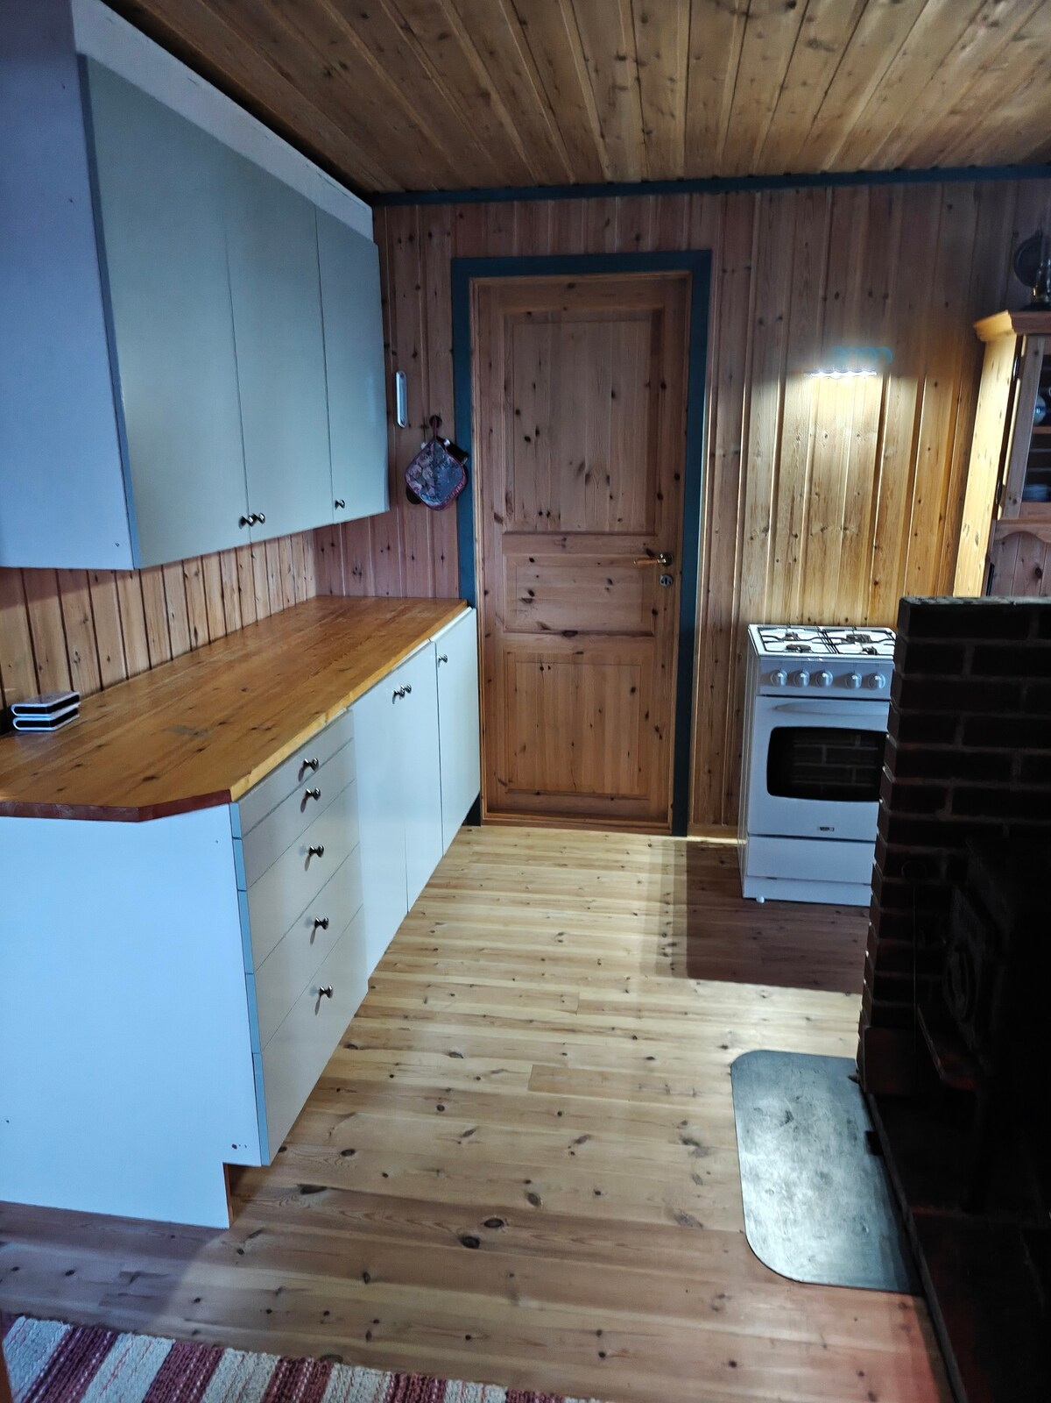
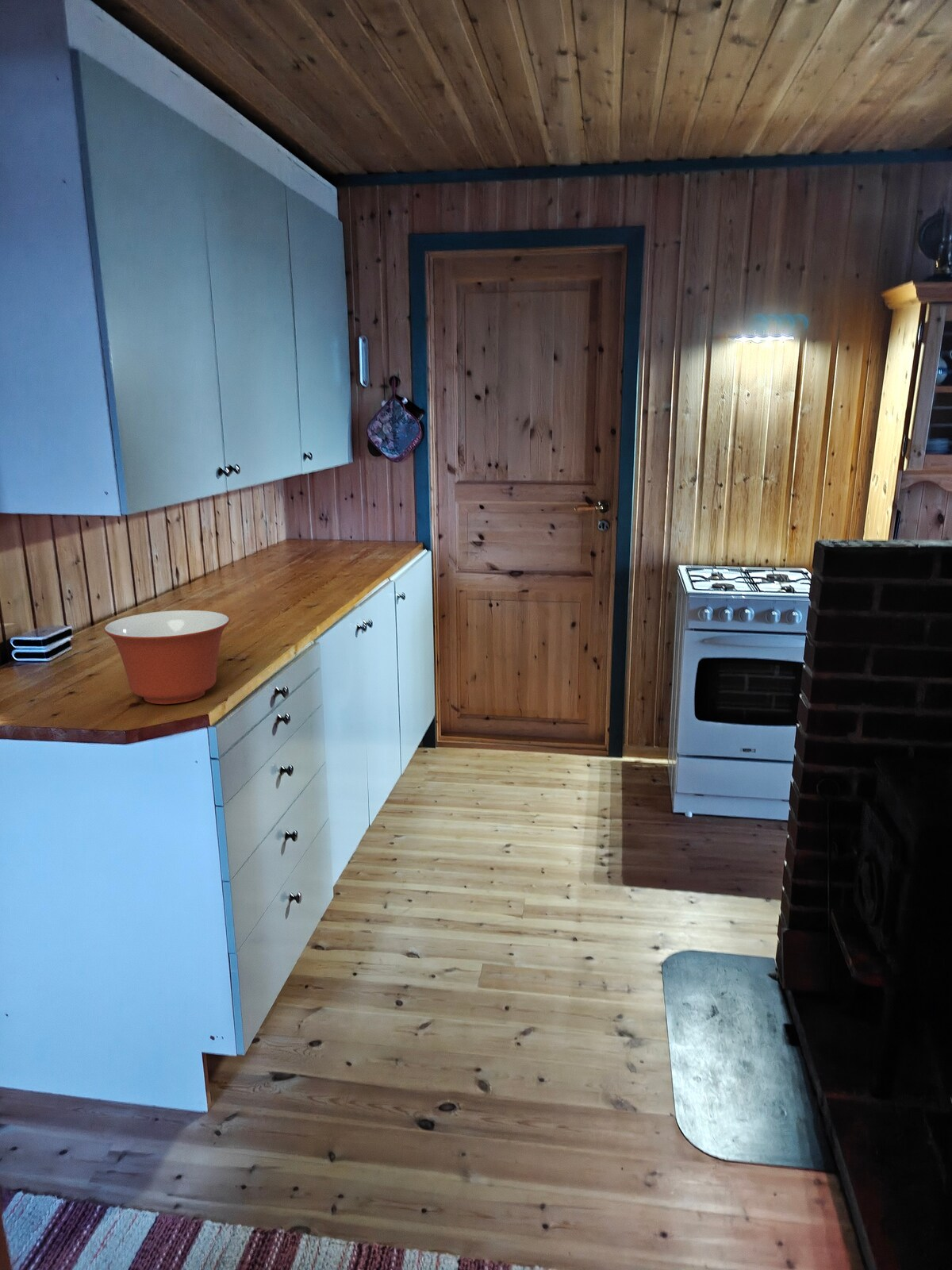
+ mixing bowl (171, 659)
